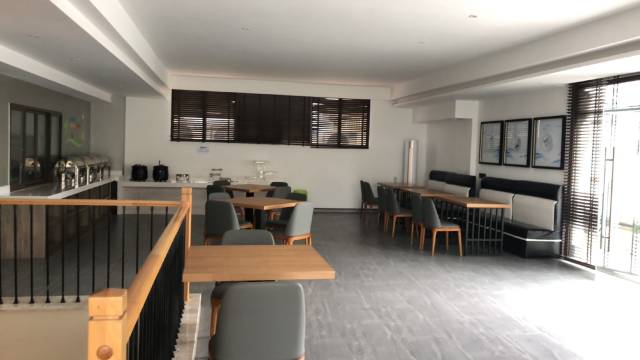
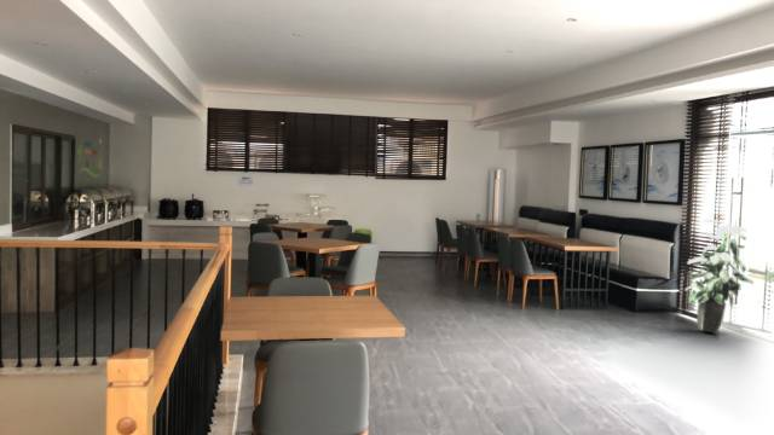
+ indoor plant (715, 276)
